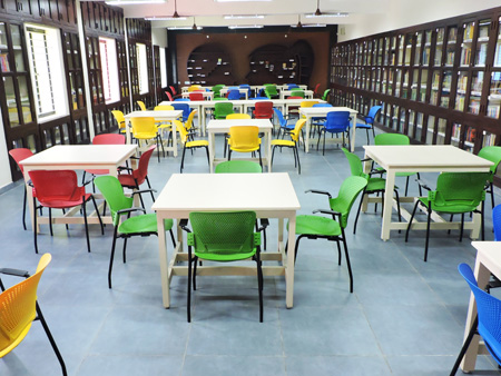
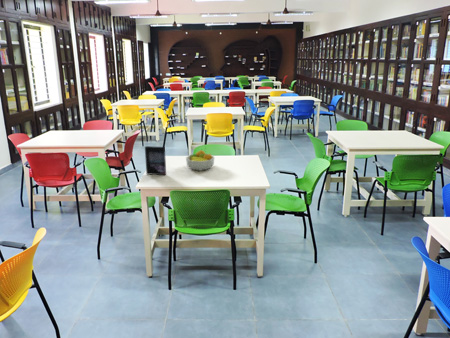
+ book (155, 160)
+ fruit bowl (200, 159)
